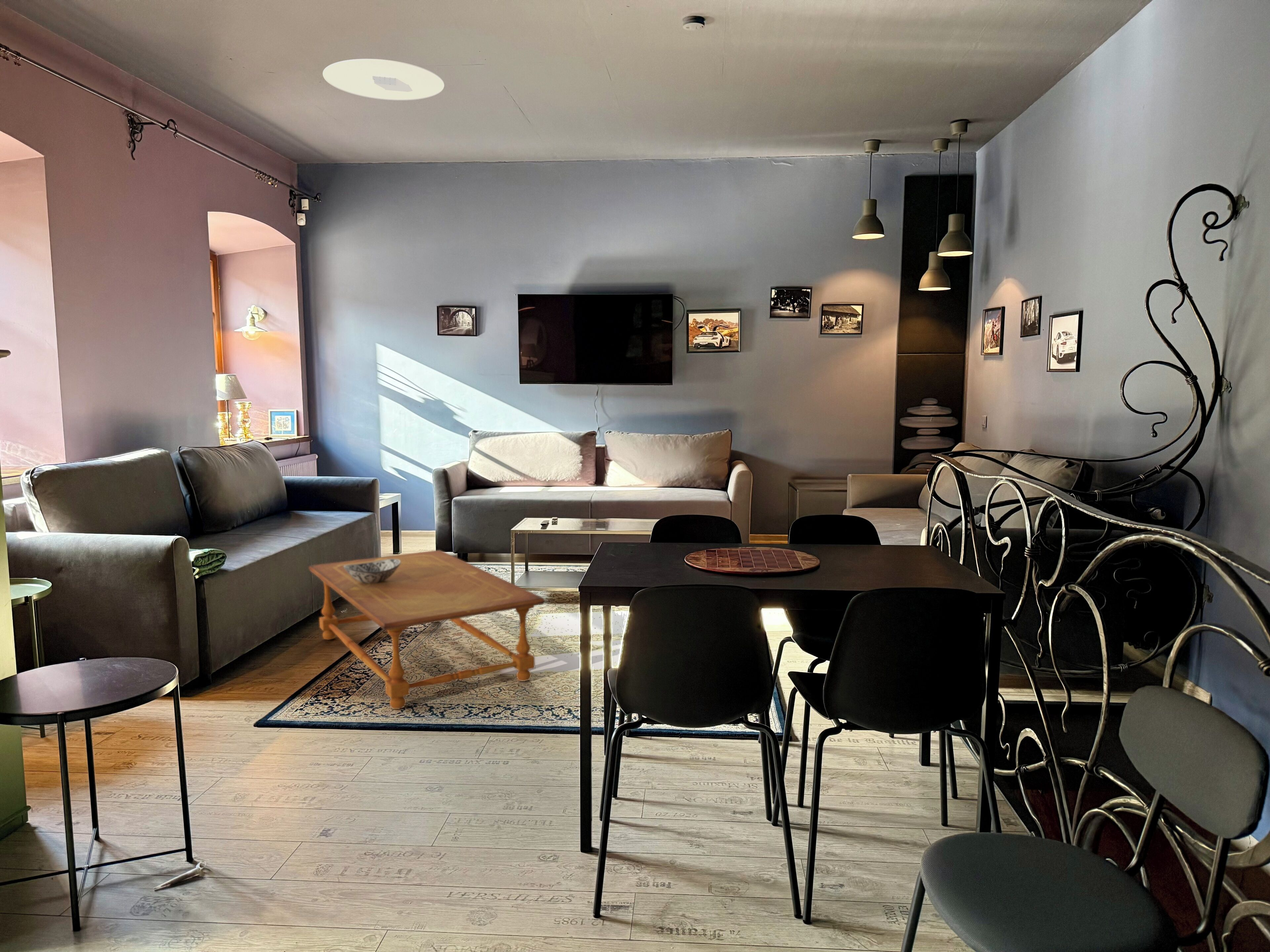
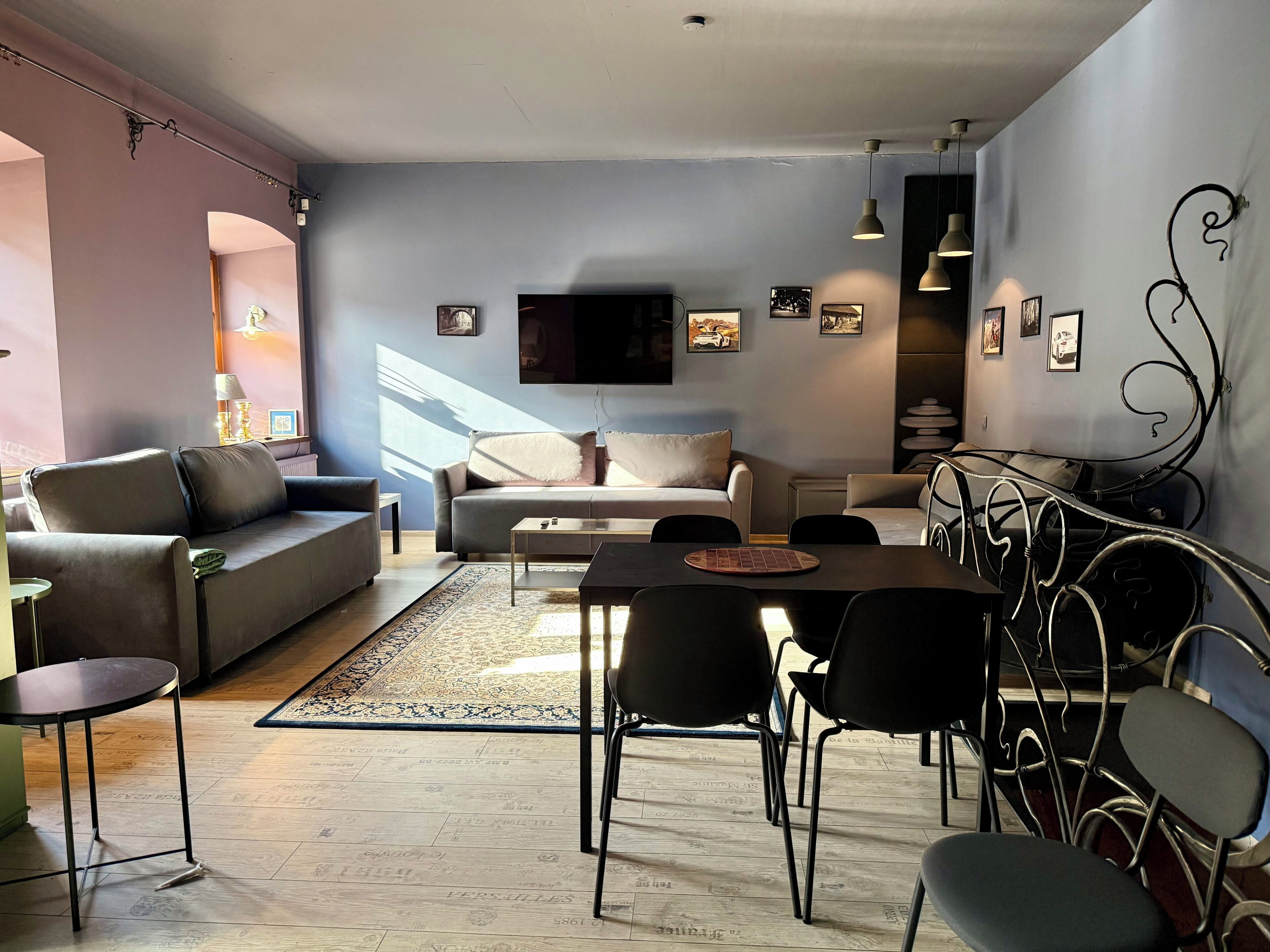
- ceiling light (384, 75)
- decorative bowl (373, 572)
- coffee table (418, 619)
